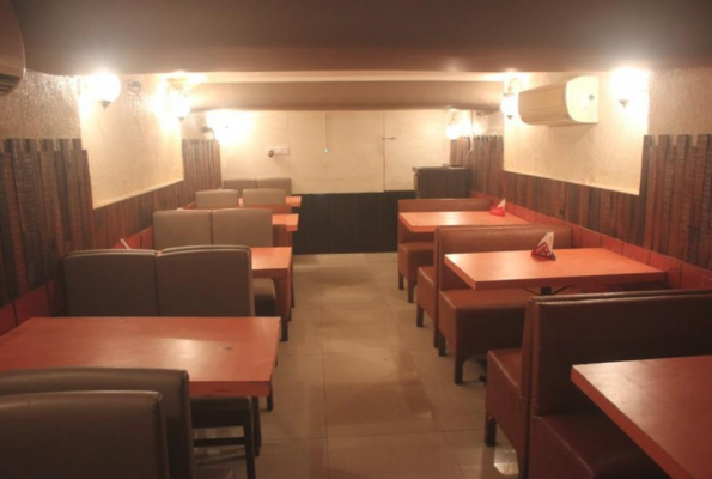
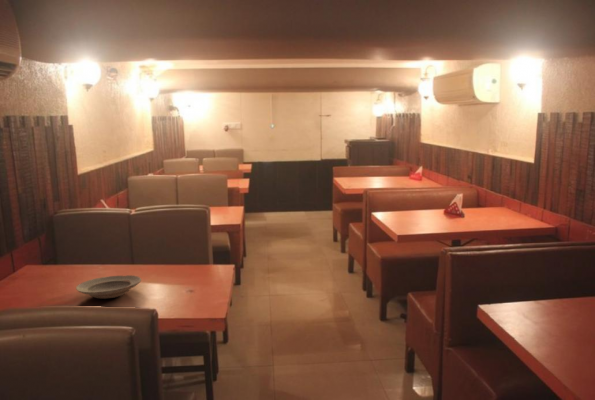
+ plate (109, 288)
